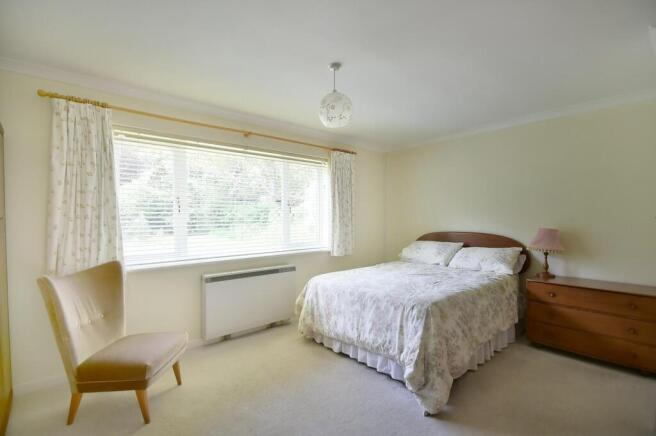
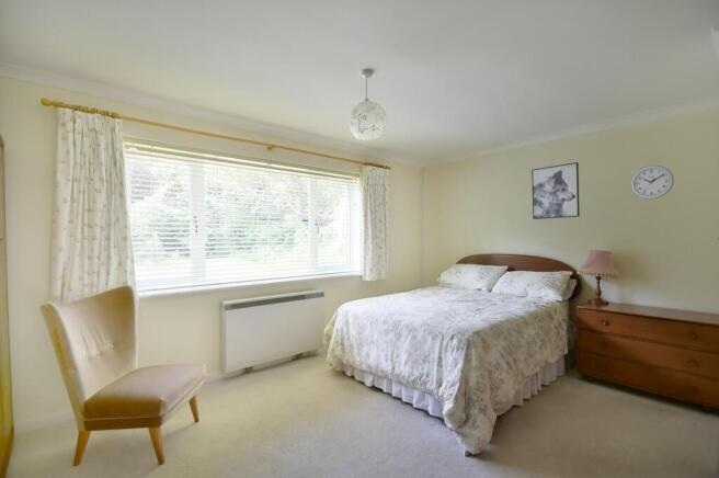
+ wall art (555, 192)
+ wall clock (651, 182)
